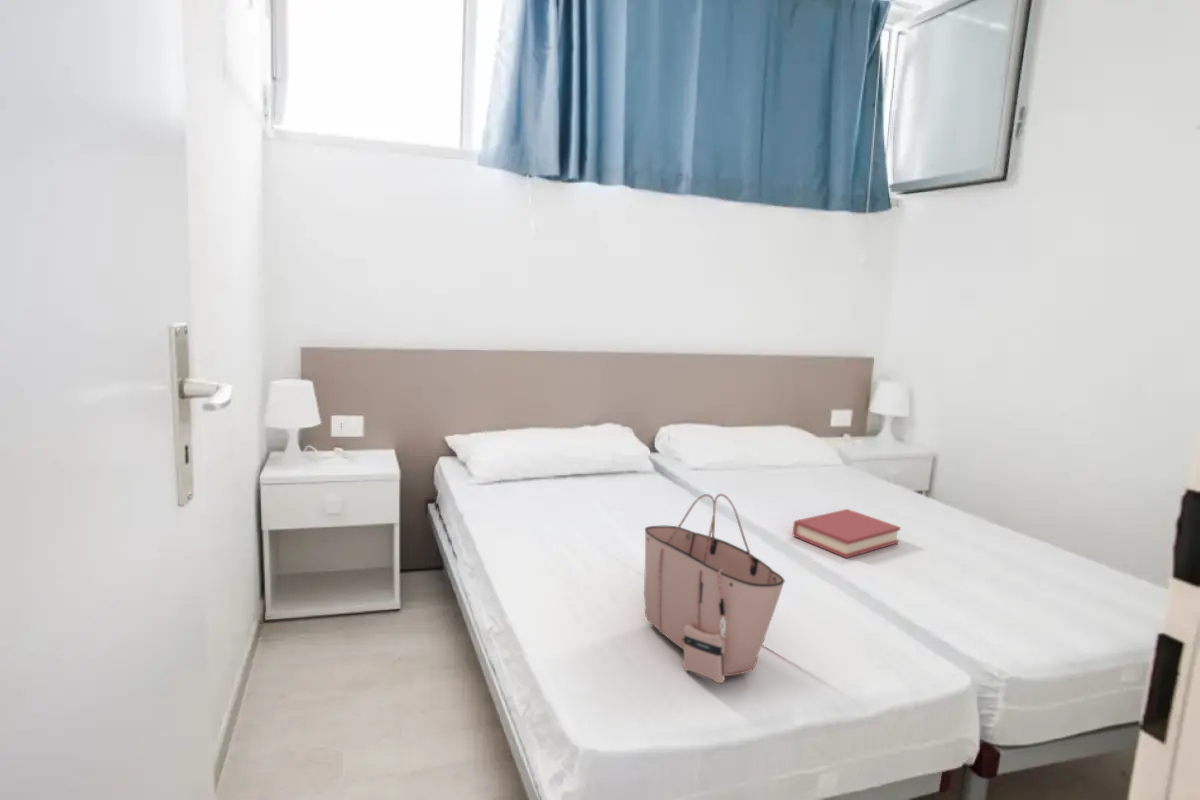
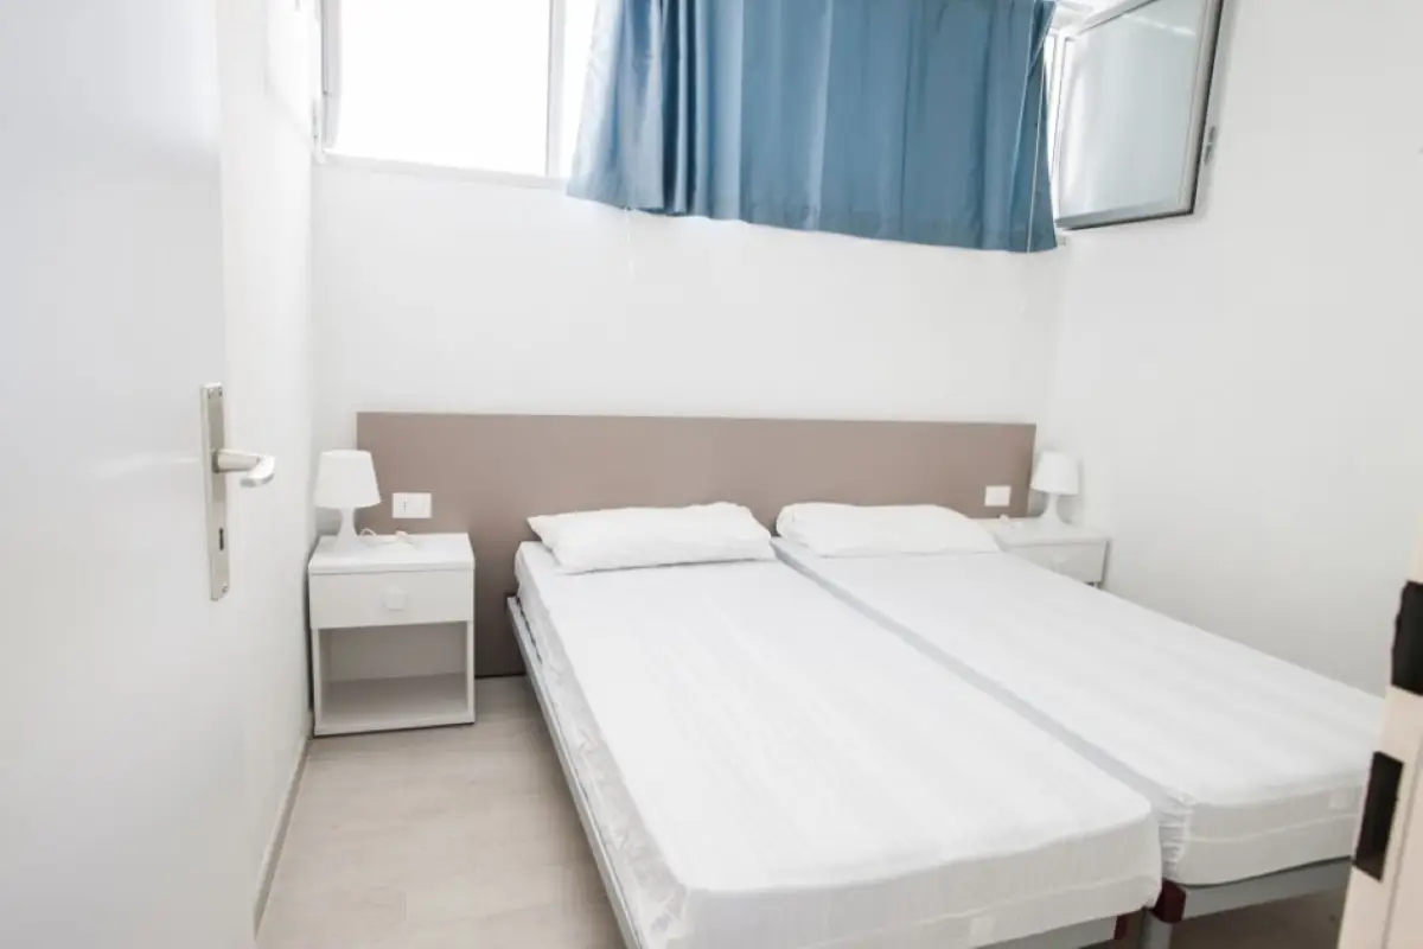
- tote bag (703, 571)
- hardback book (846, 531)
